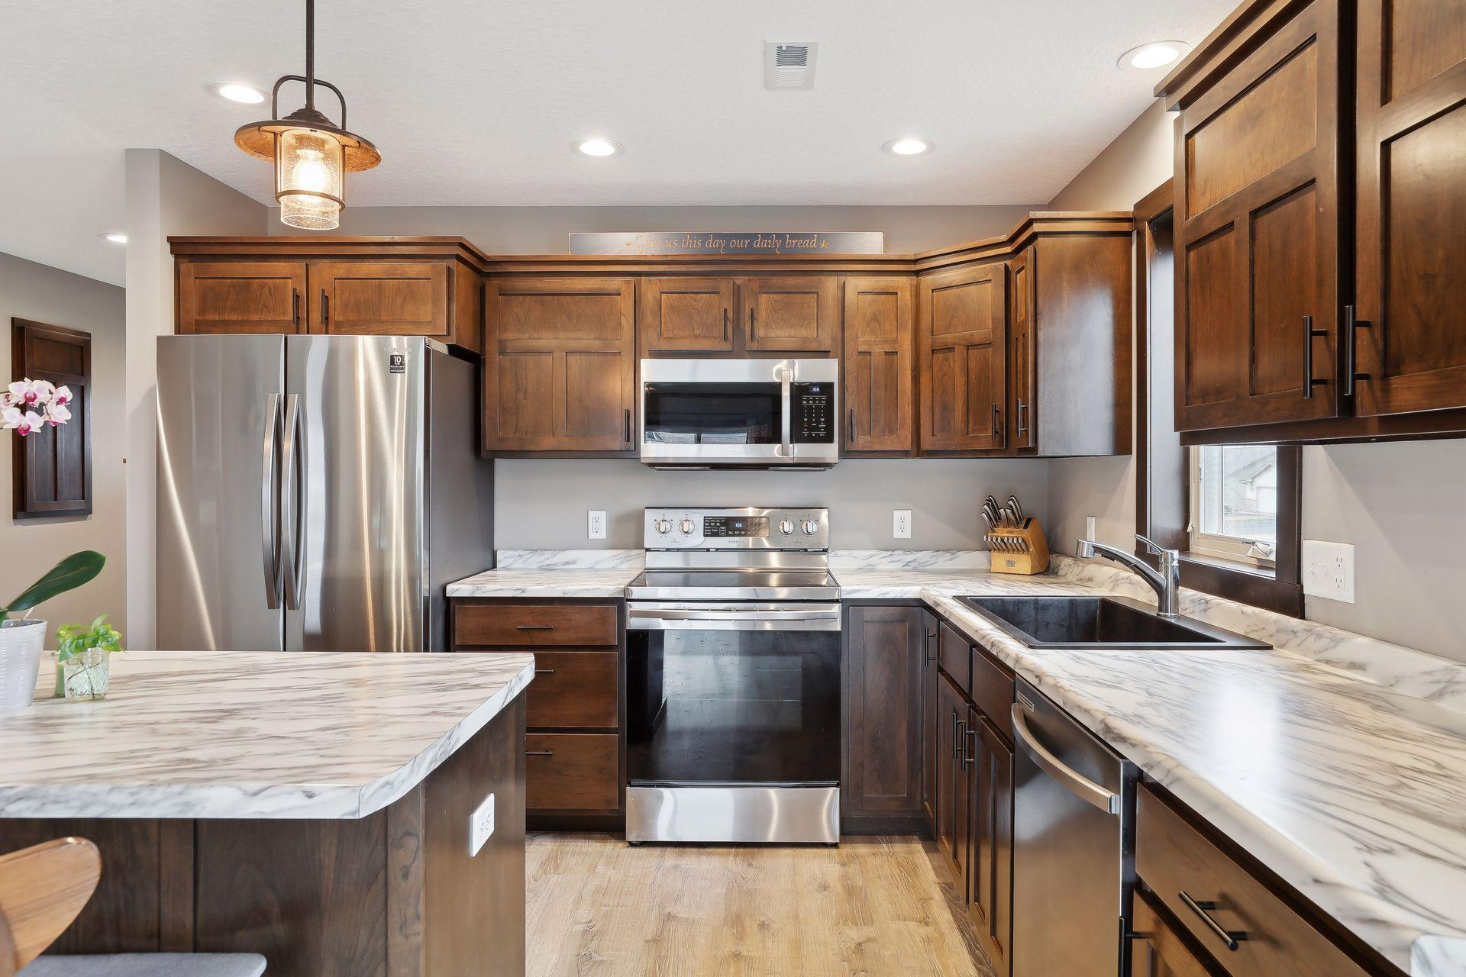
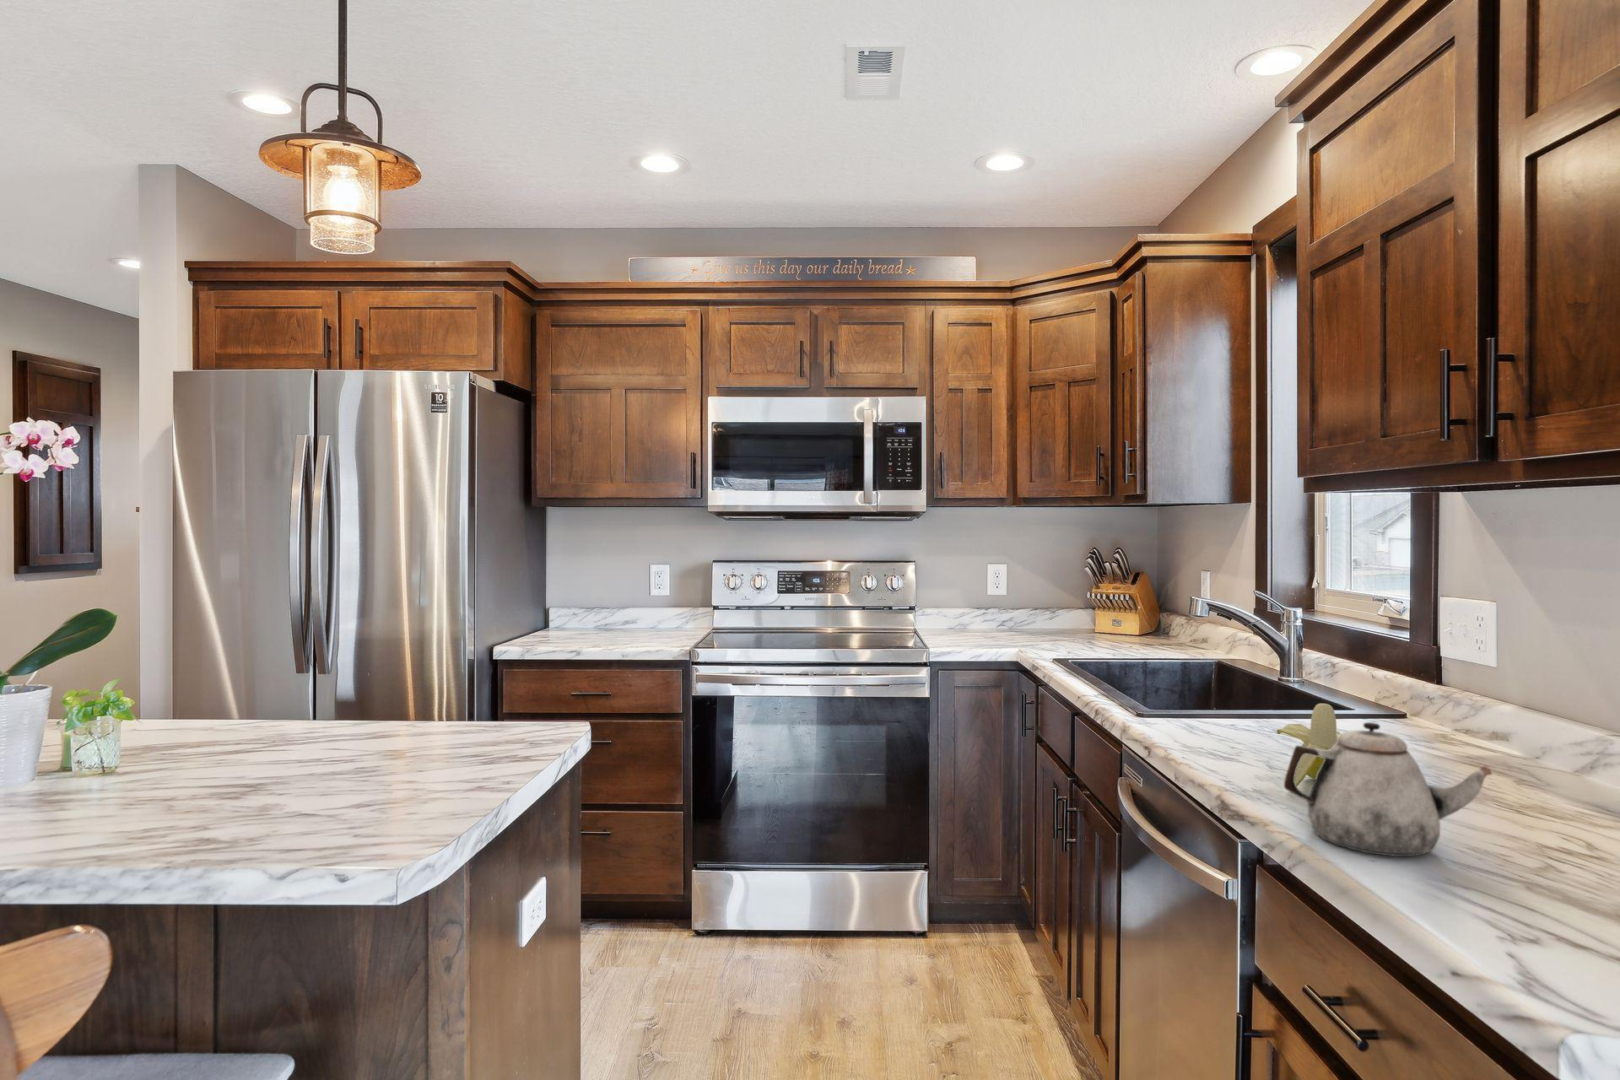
+ banana (1321, 744)
+ teapot (1385, 782)
